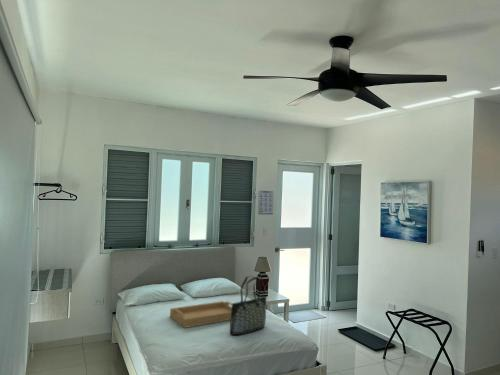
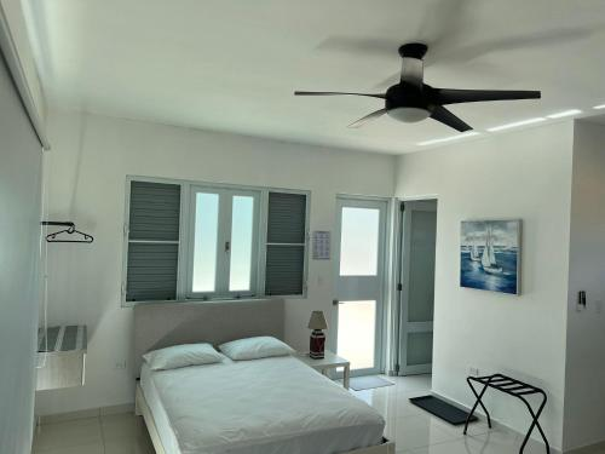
- tote bag (249, 303)
- serving tray (205, 312)
